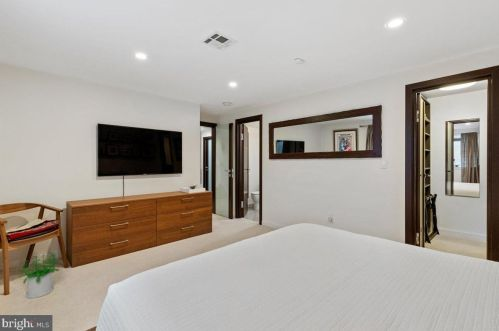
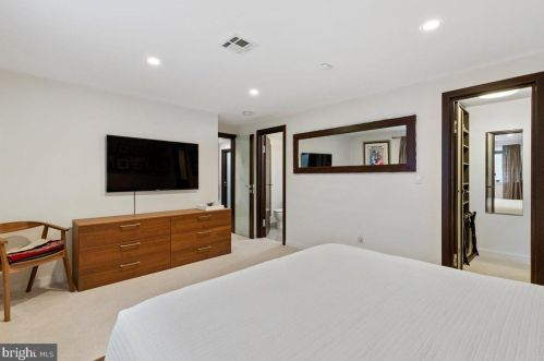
- potted plant (42, 273)
